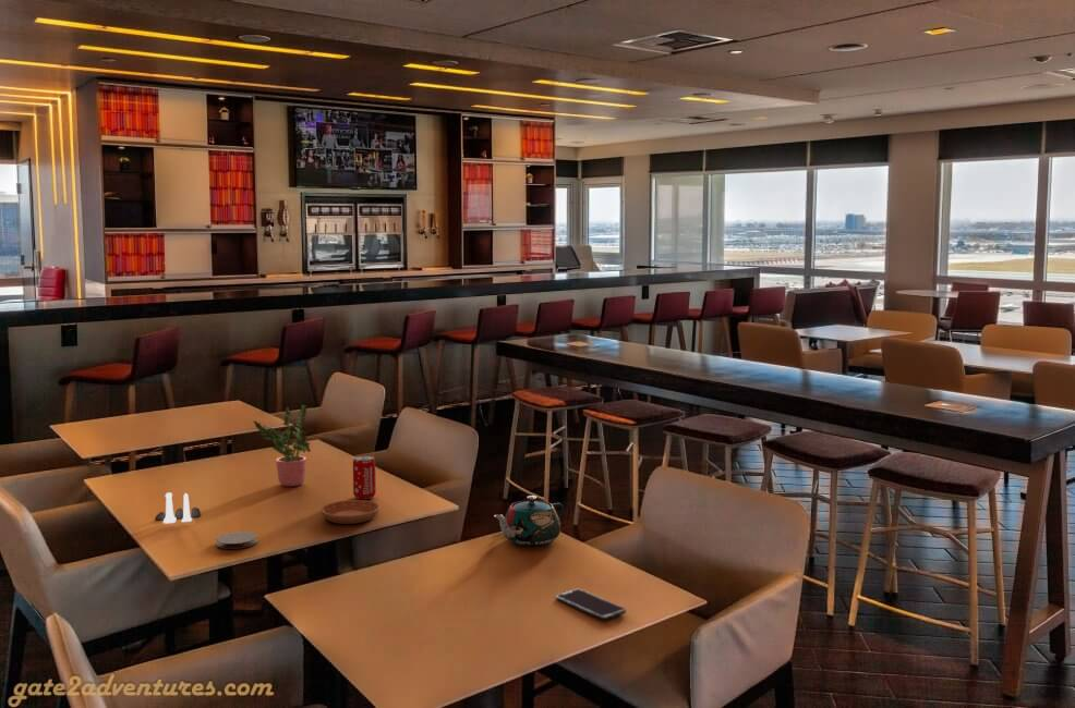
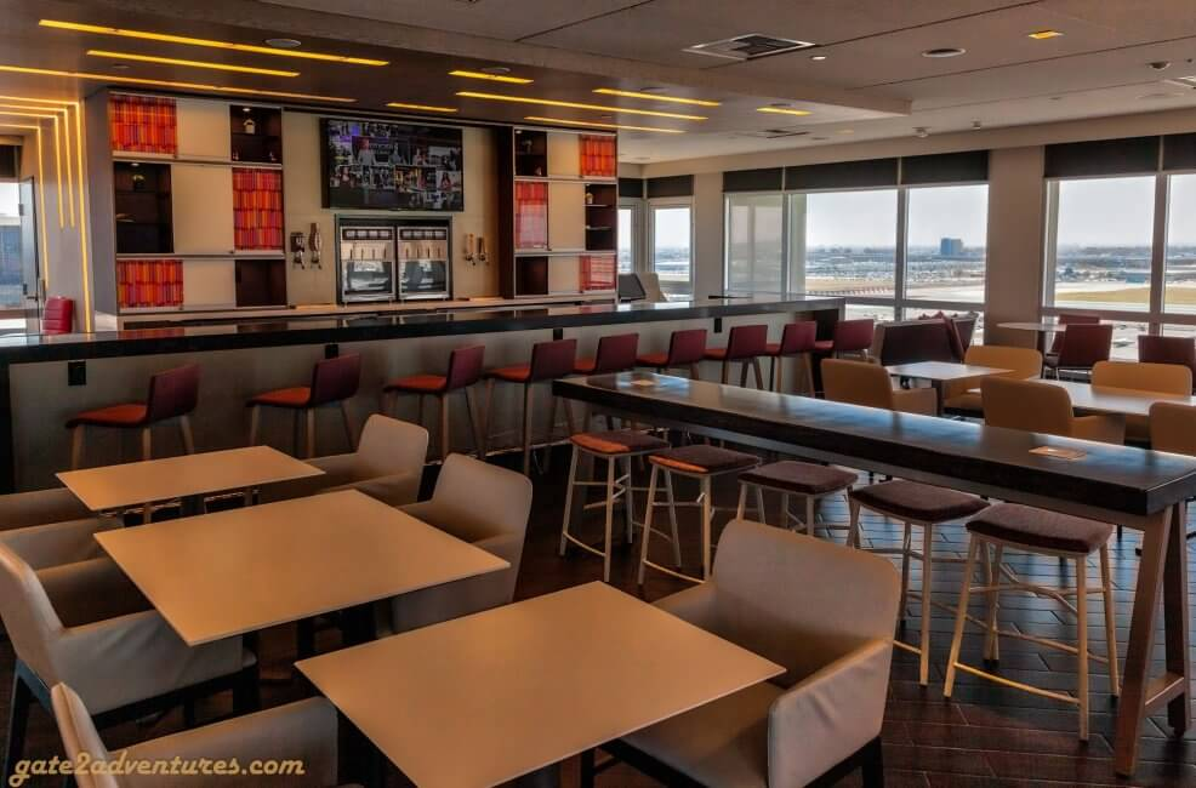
- potted plant (286, 448)
- saucer (350, 512)
- beverage can (364, 477)
- teapot (529, 520)
- coaster (237, 539)
- salt and pepper shaker set (178, 509)
- smartphone (590, 603)
